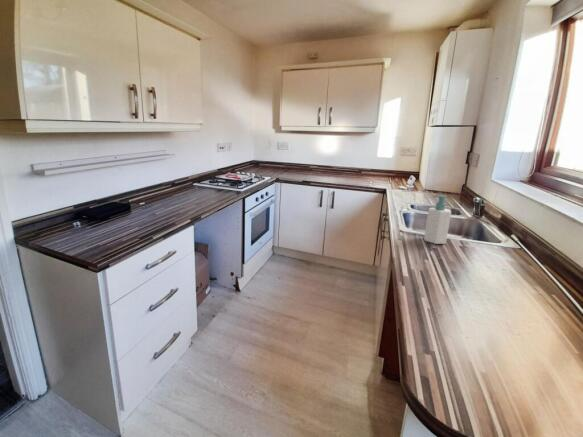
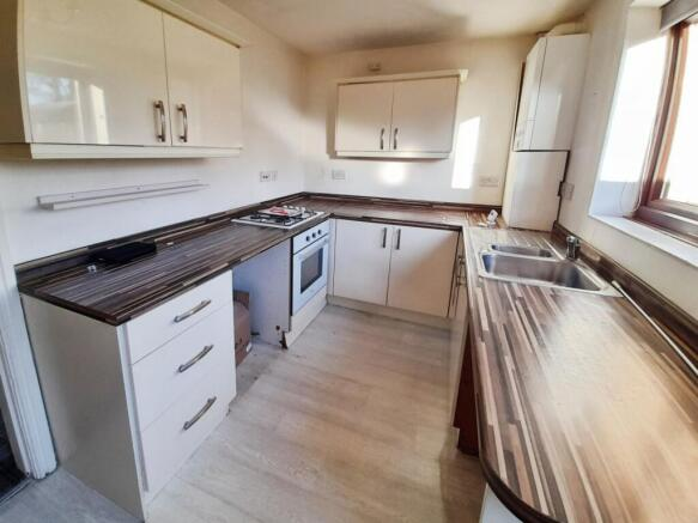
- soap bottle (438, 218)
